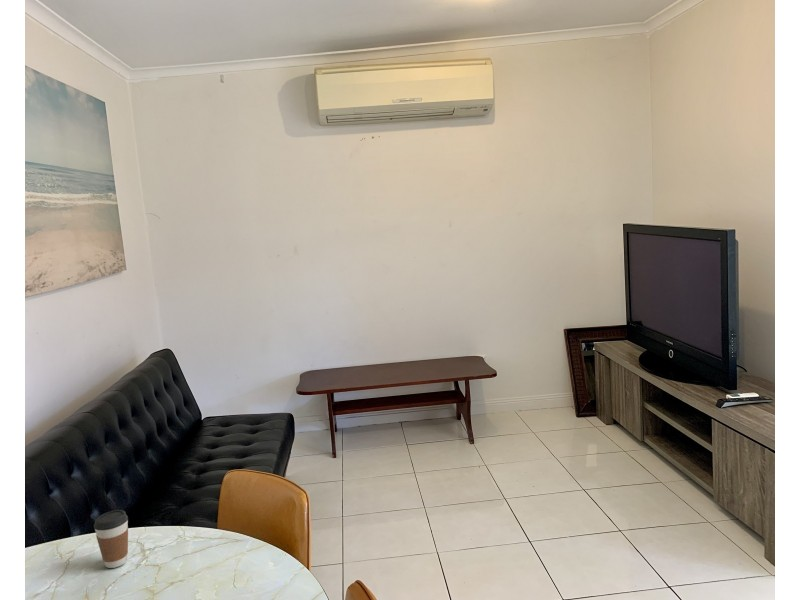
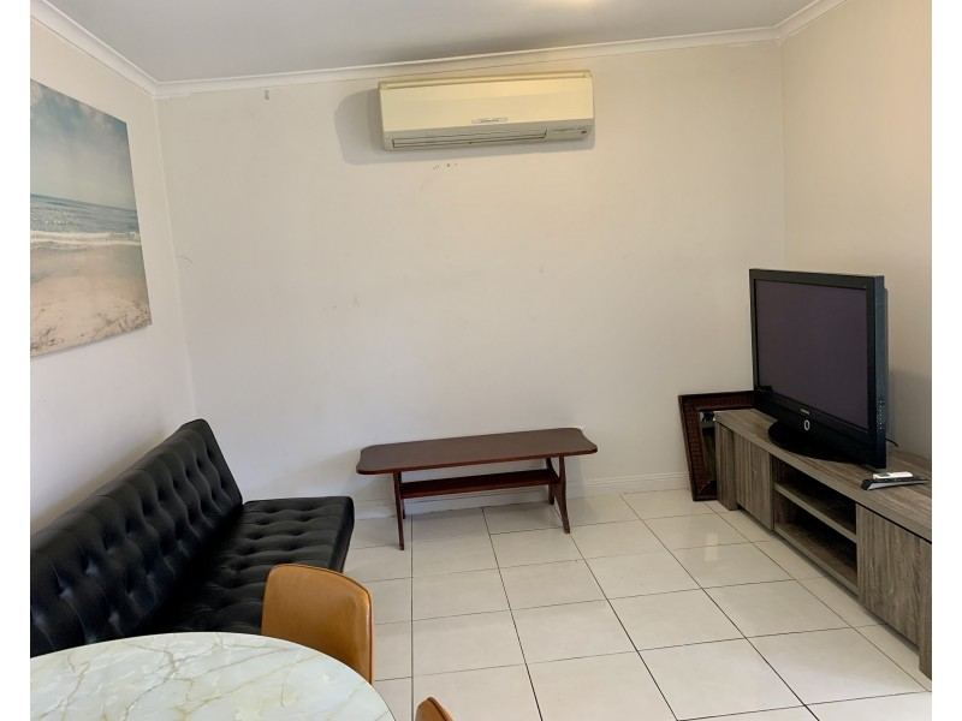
- coffee cup (113, 539)
